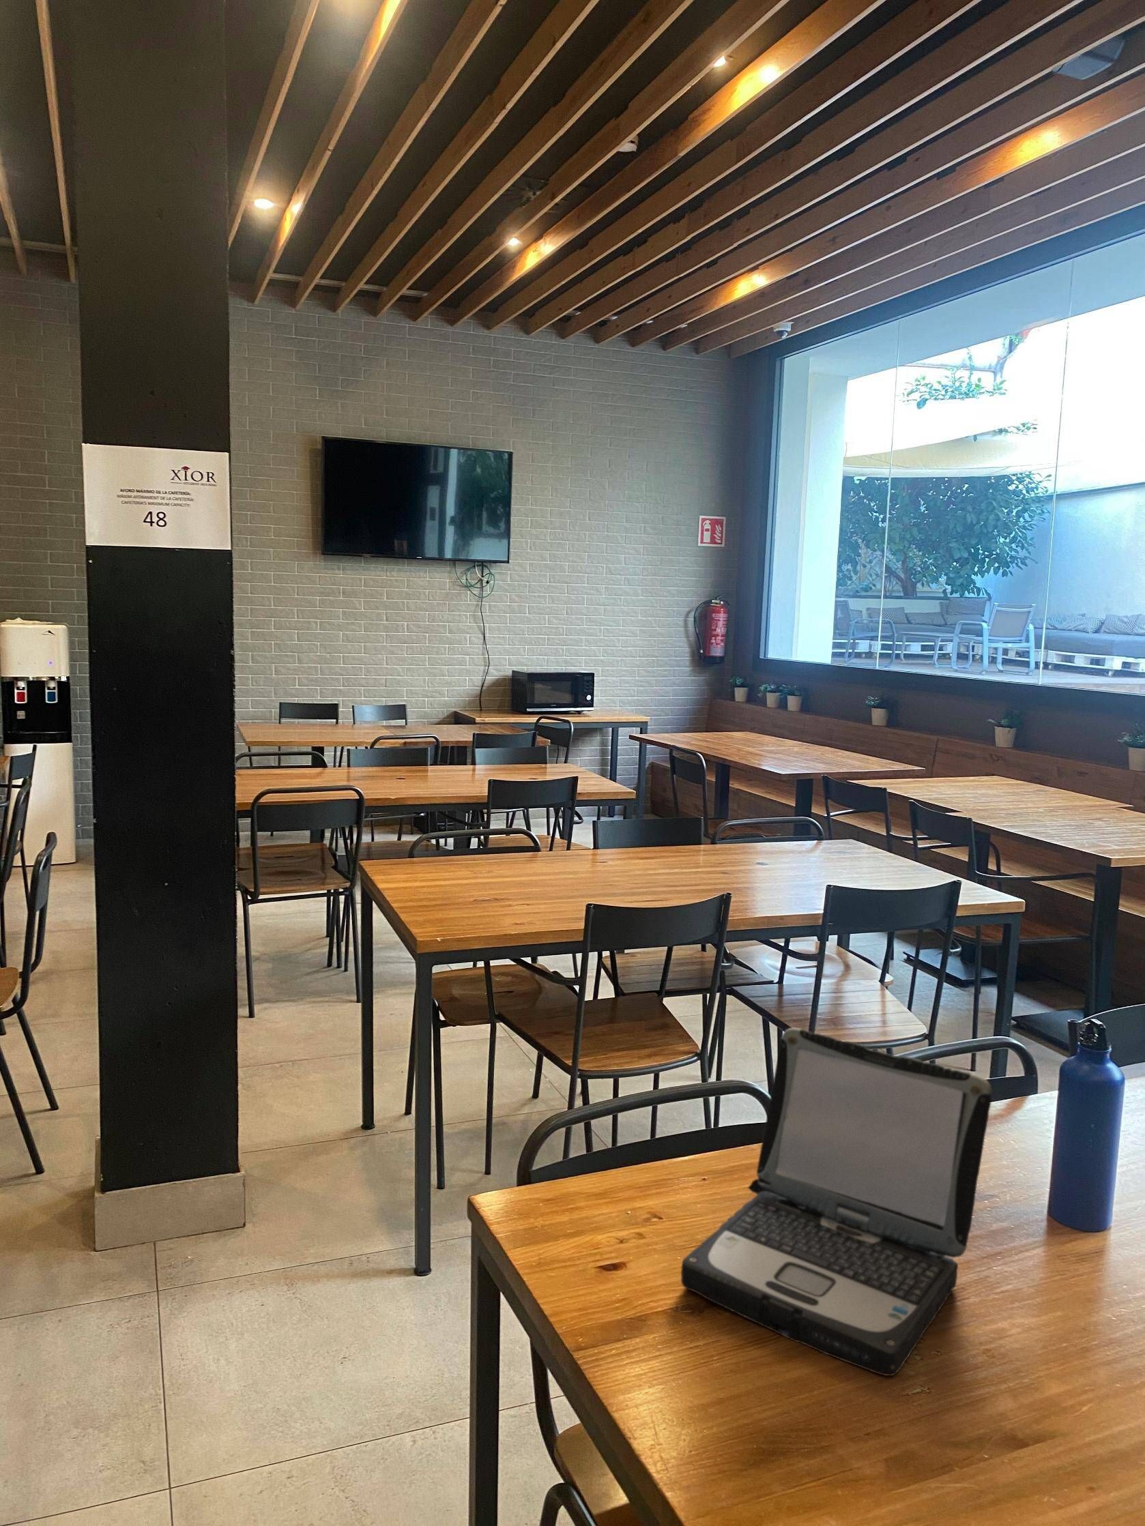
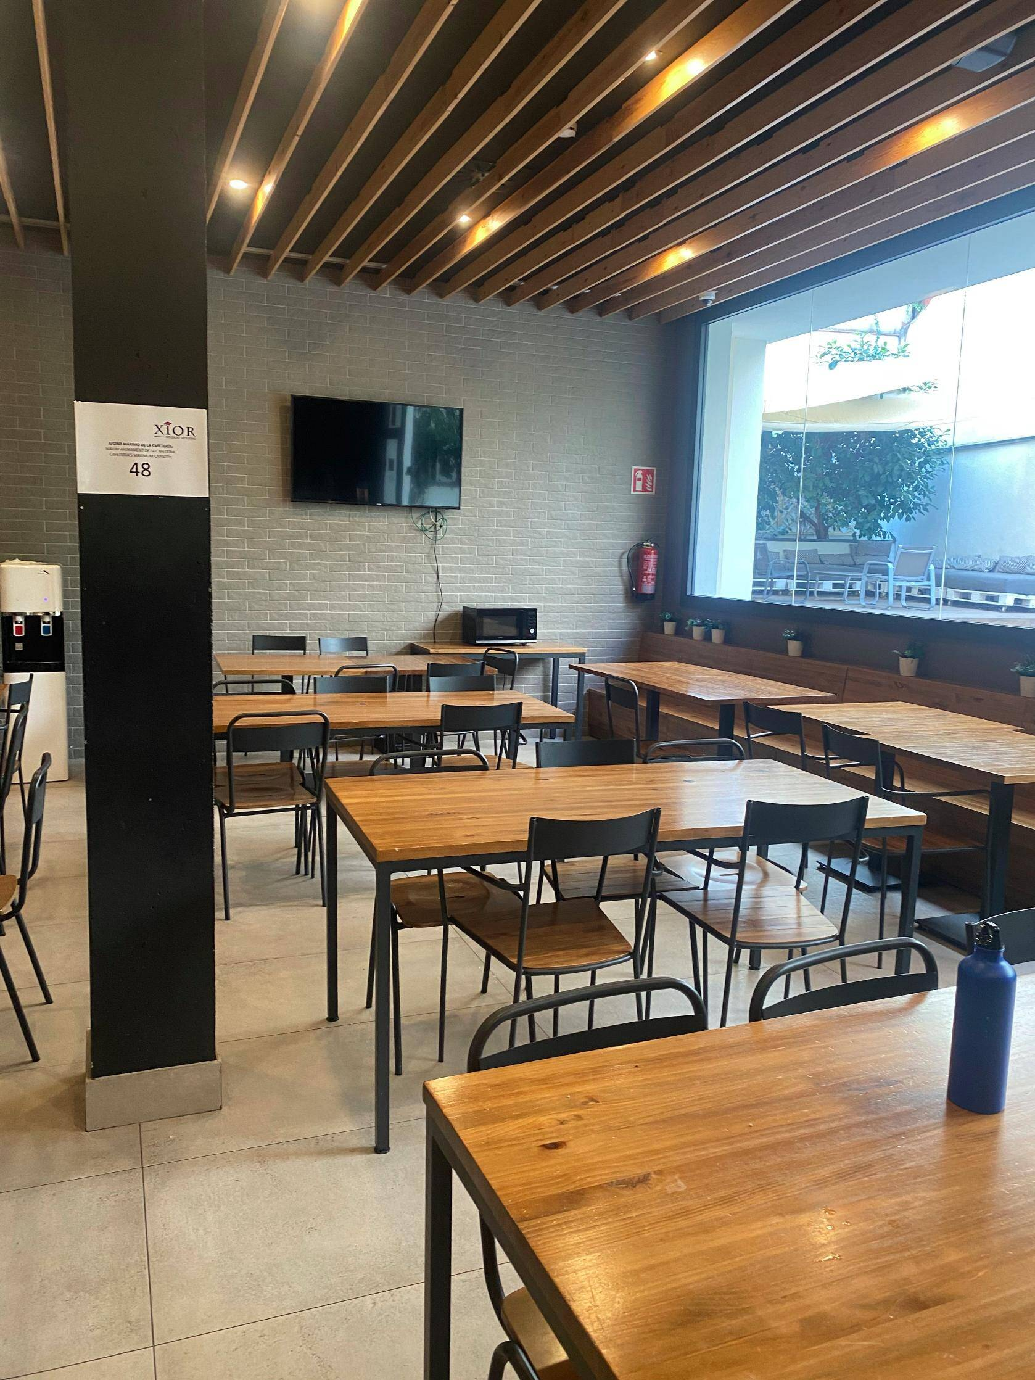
- laptop (833, 1177)
